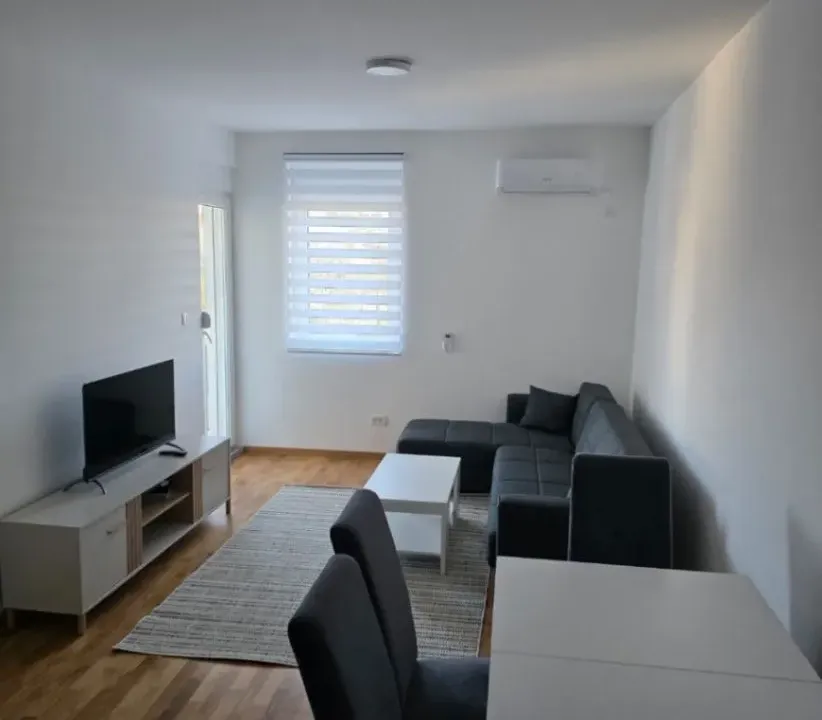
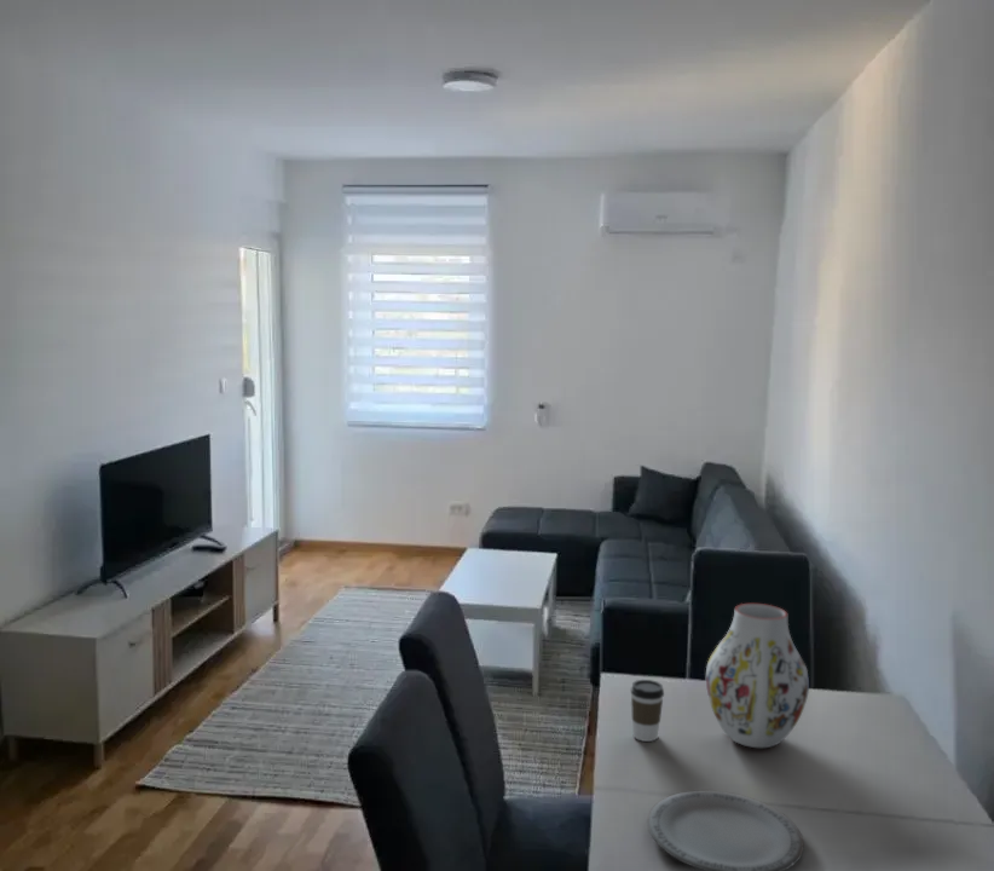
+ plate (723, 832)
+ vase (756, 675)
+ coffee cup (646, 710)
